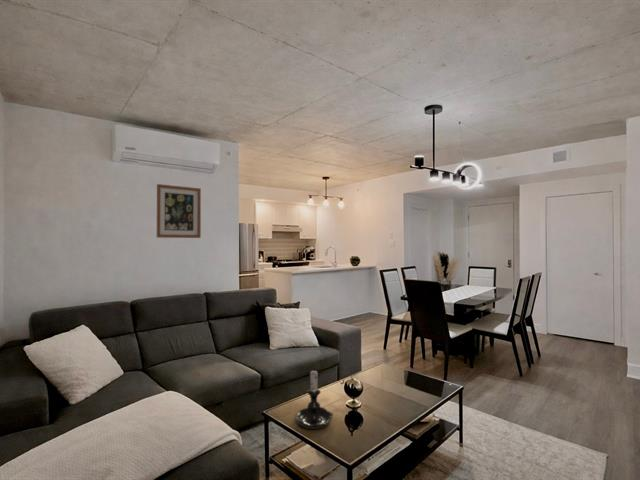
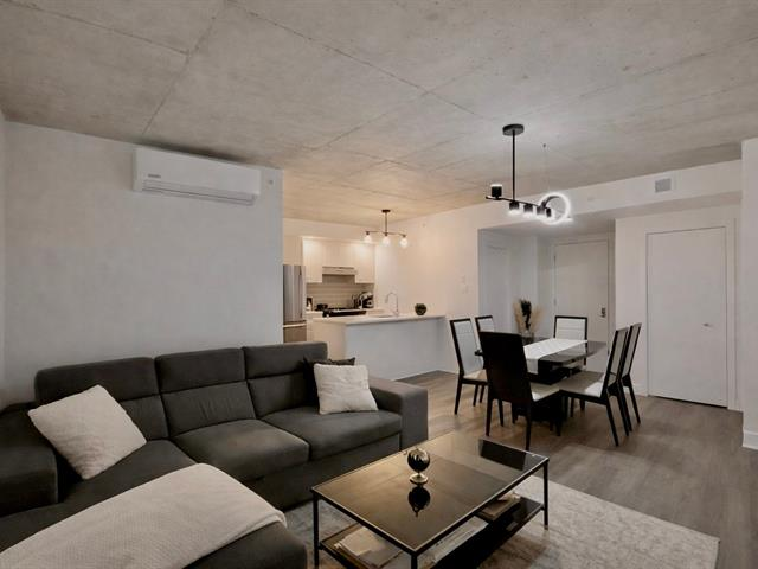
- candle holder (314, 395)
- wall art (179, 212)
